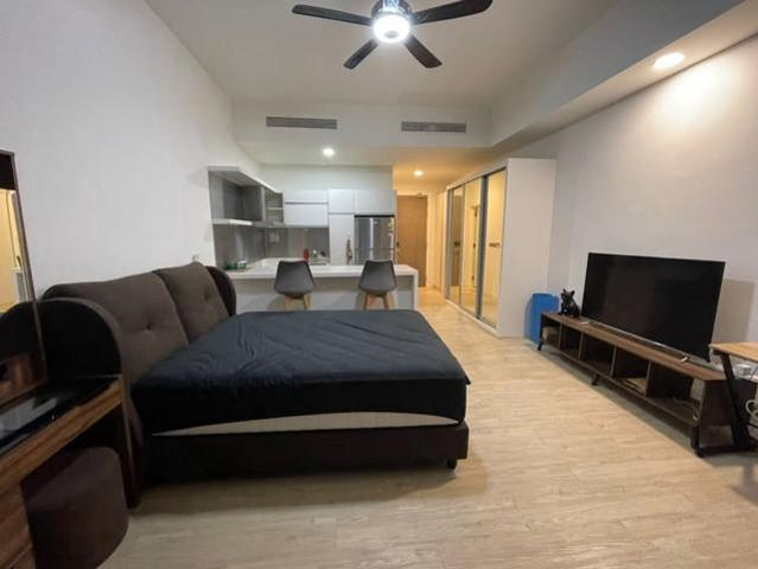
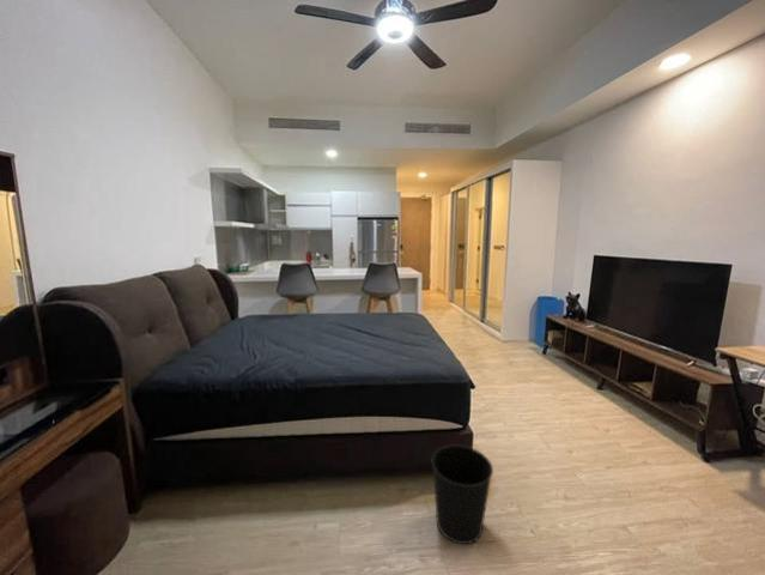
+ wastebasket (460, 494)
